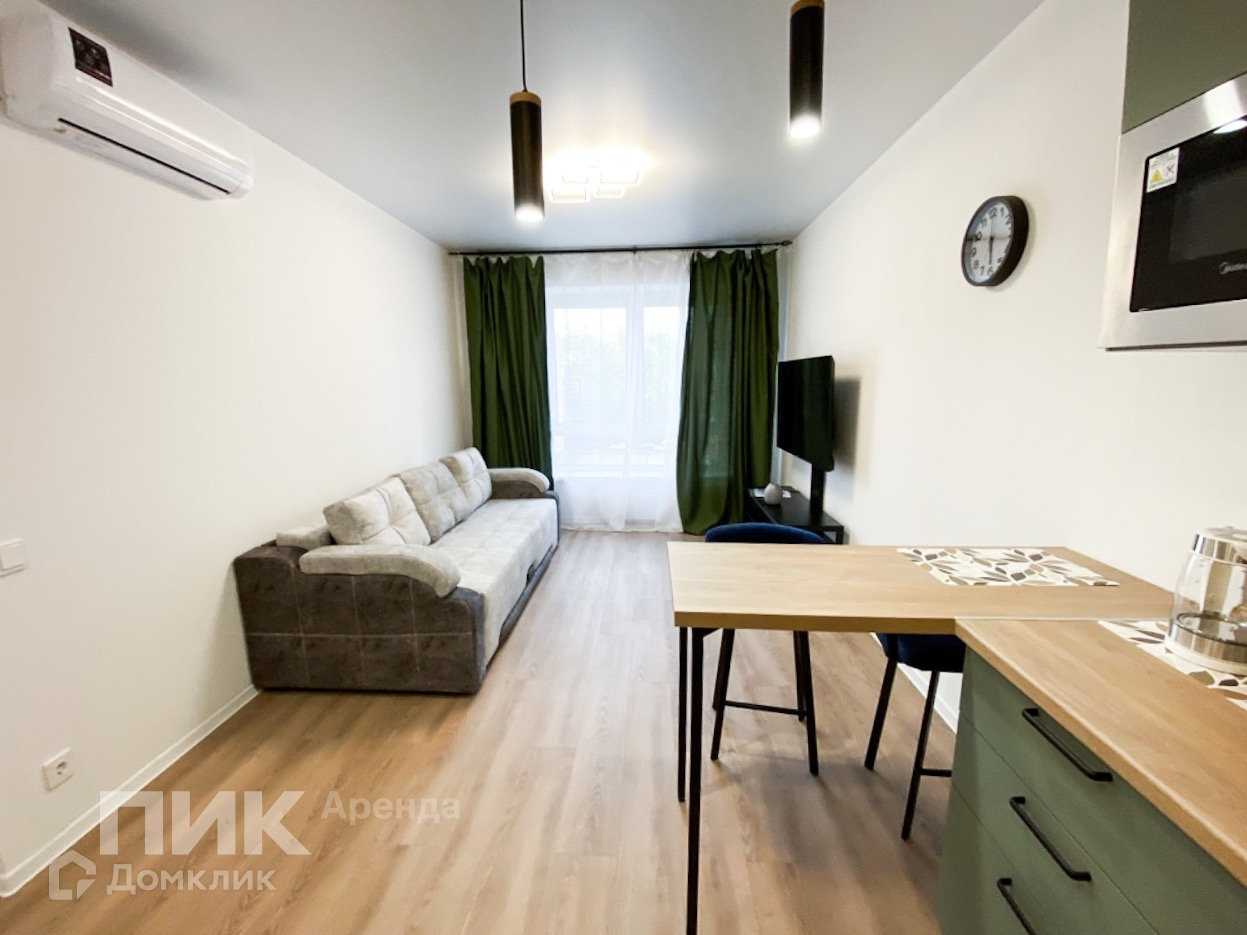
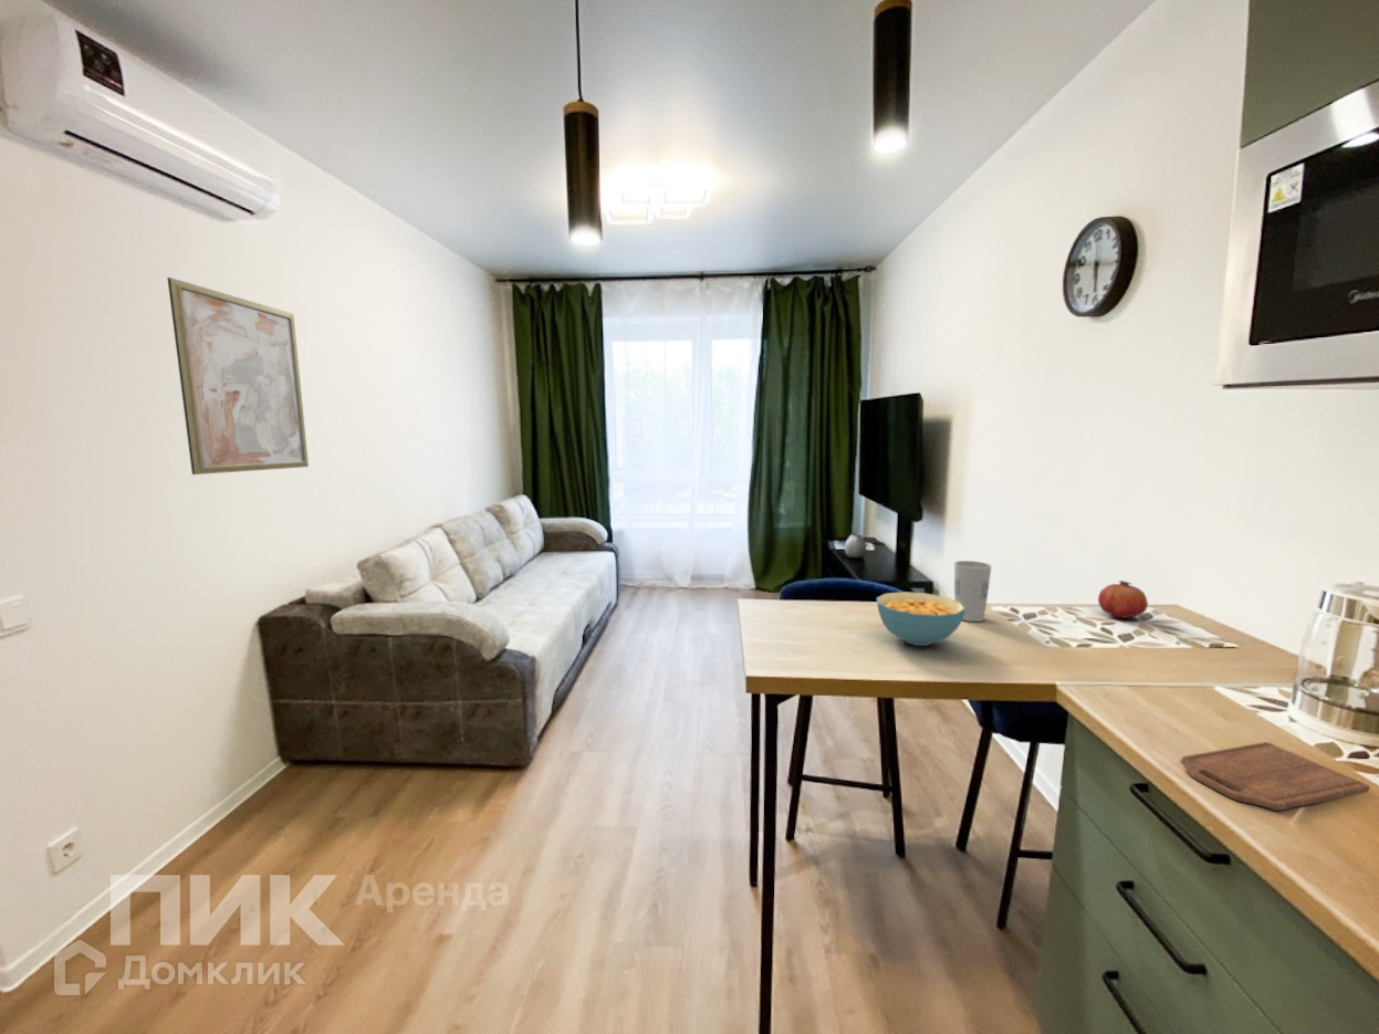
+ wall art (249, 385)
+ cup (971, 591)
+ cereal bowl (918, 622)
+ fruit (1122, 599)
+ cutting board (1264, 774)
